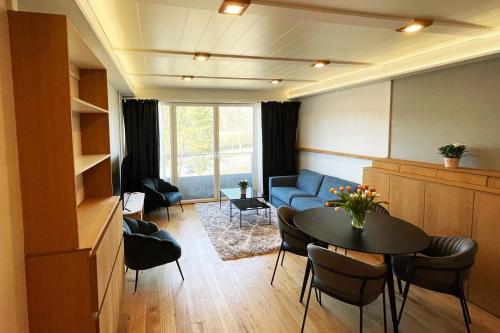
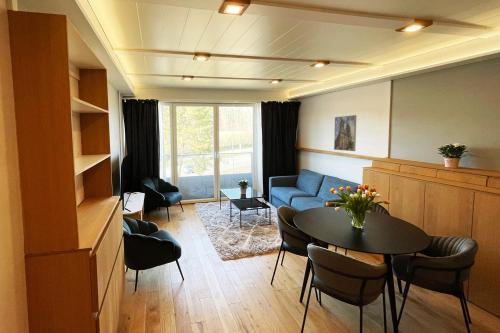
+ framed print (344, 133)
